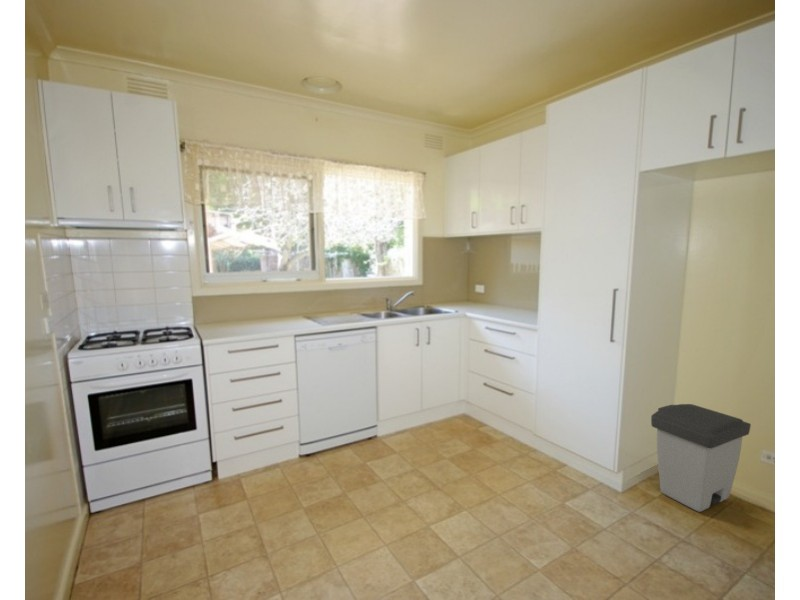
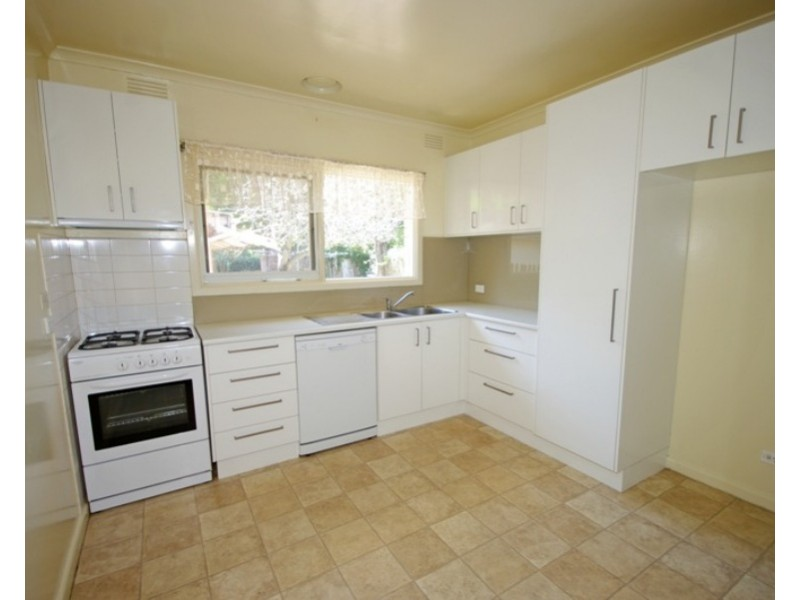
- trash can (695, 454)
